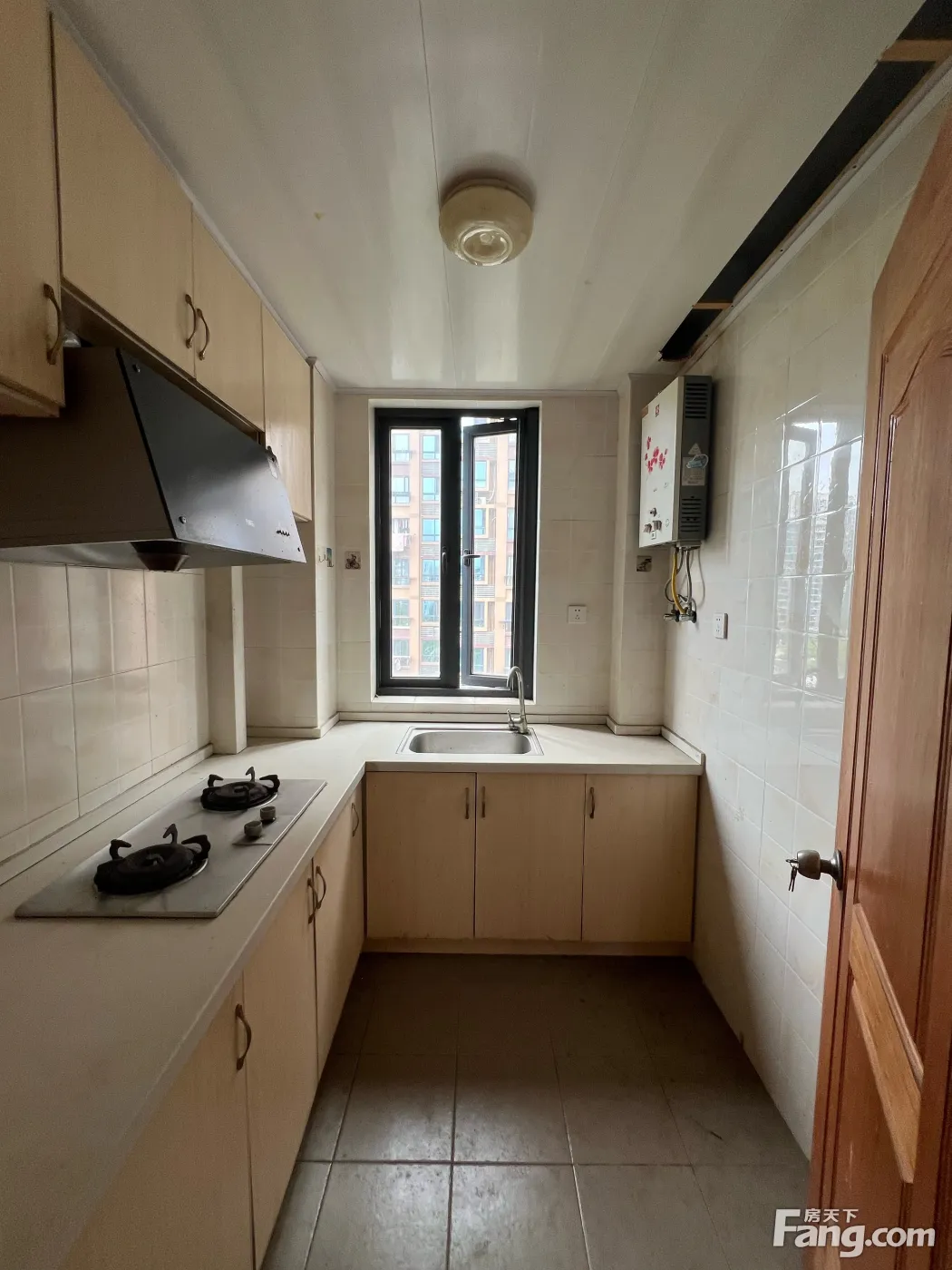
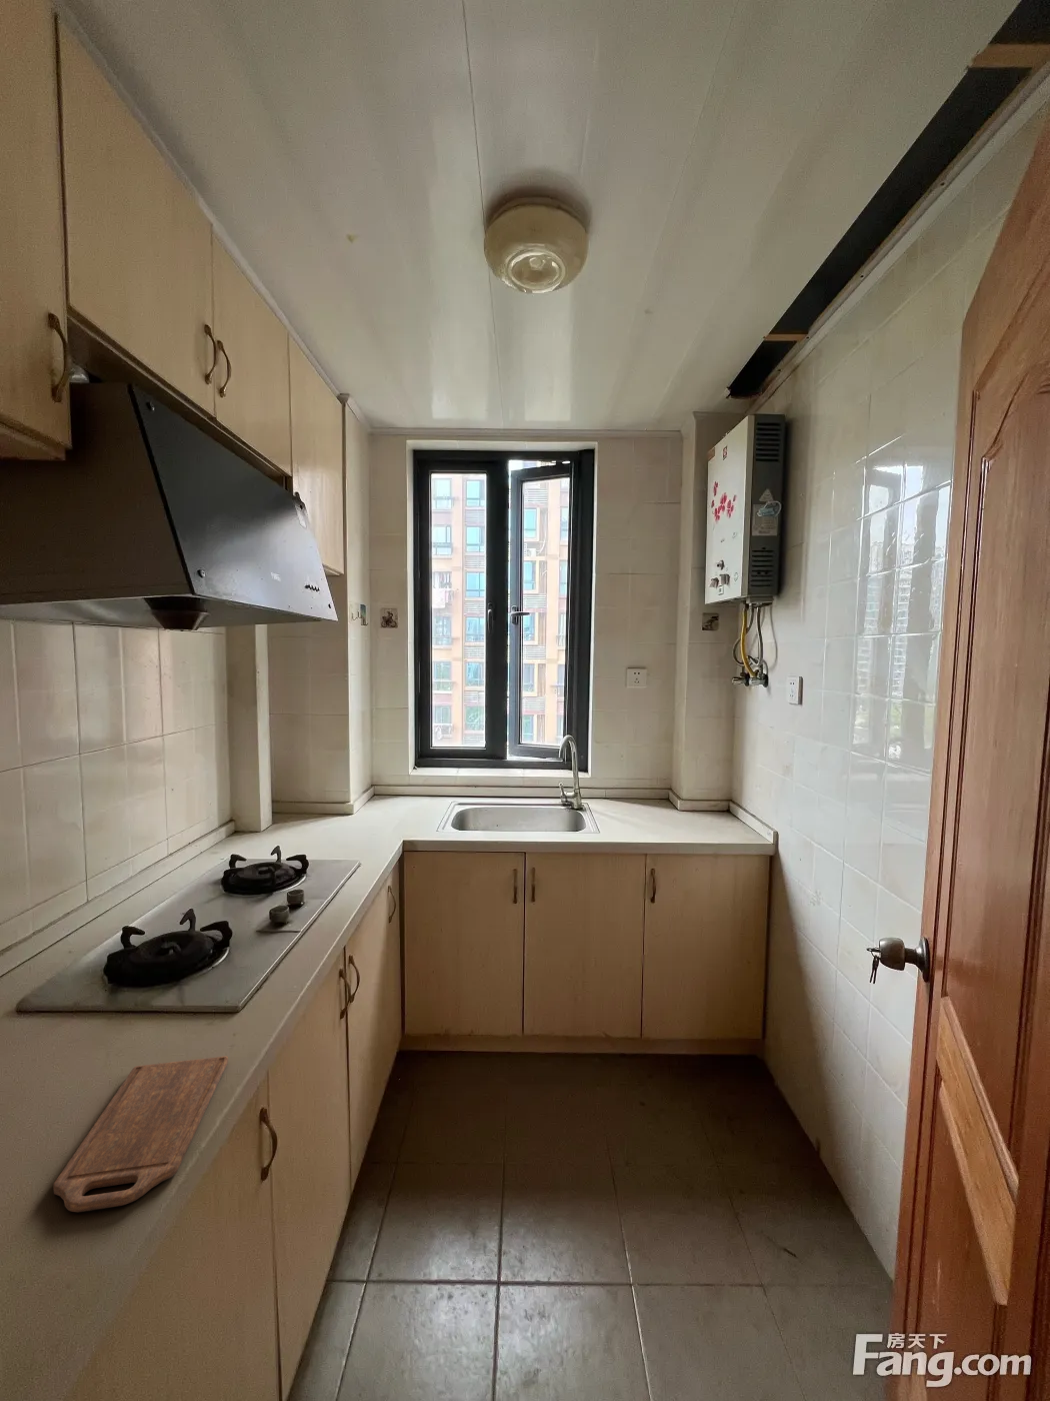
+ cutting board (147, 1124)
